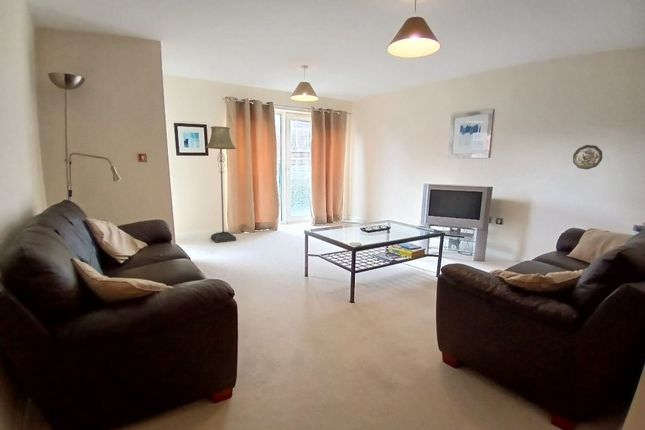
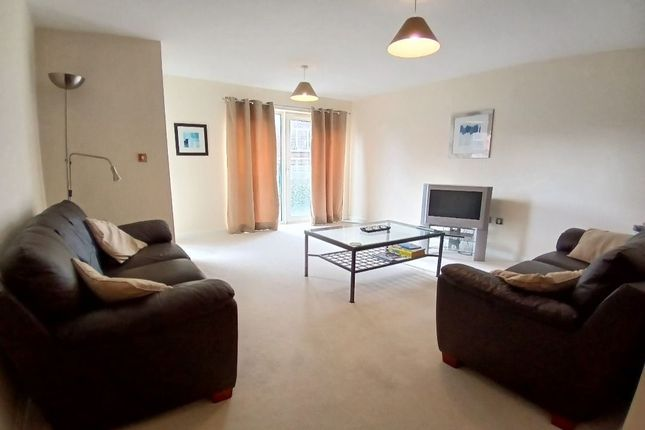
- decorative plate (587, 157)
- floor lamp (221, 184)
